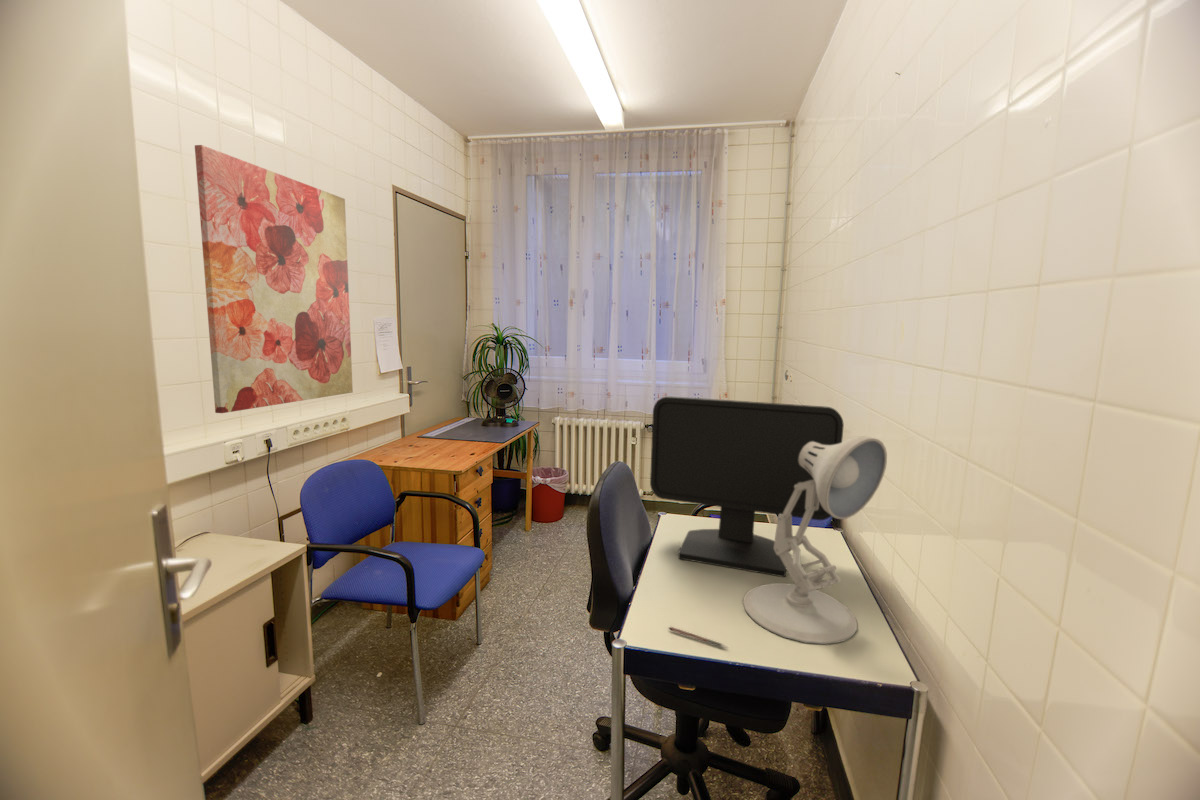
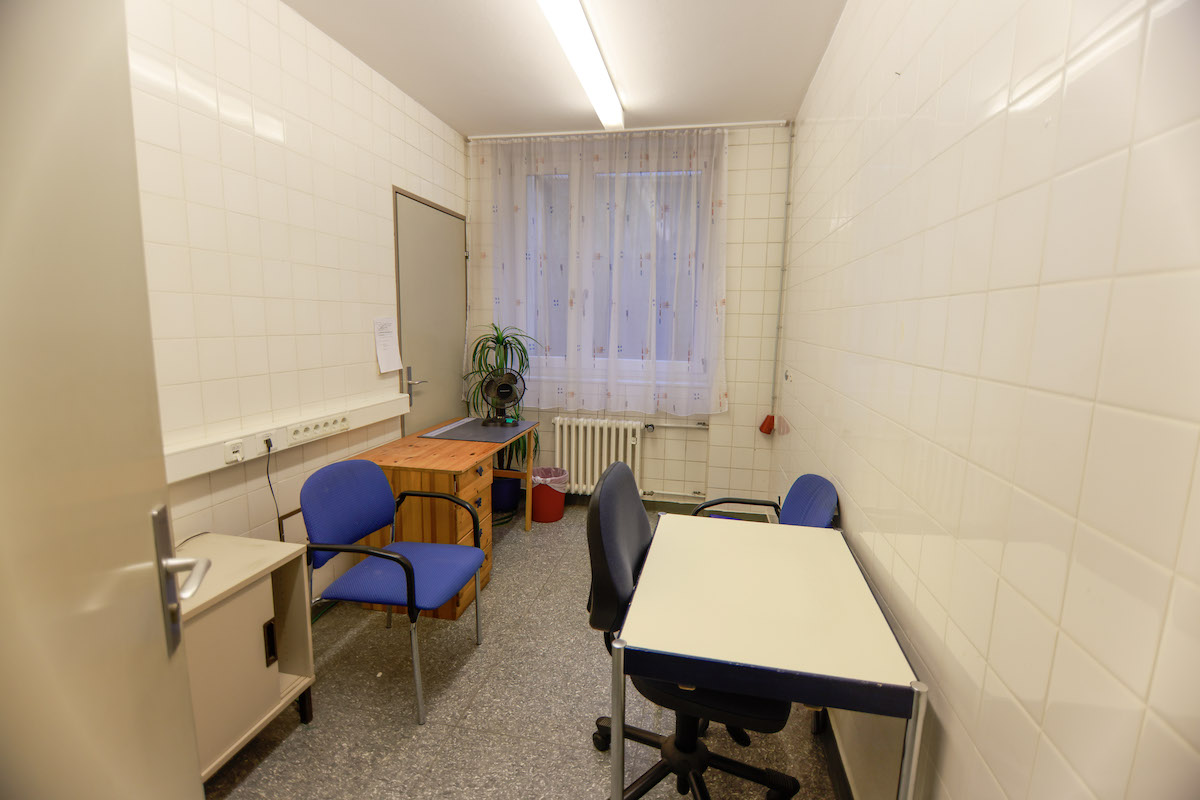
- pen (697, 637)
- desk lamp (808, 523)
- wall art (288, 292)
- monitor (739, 476)
